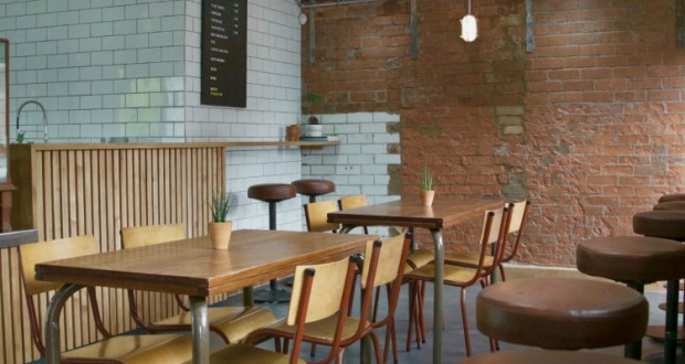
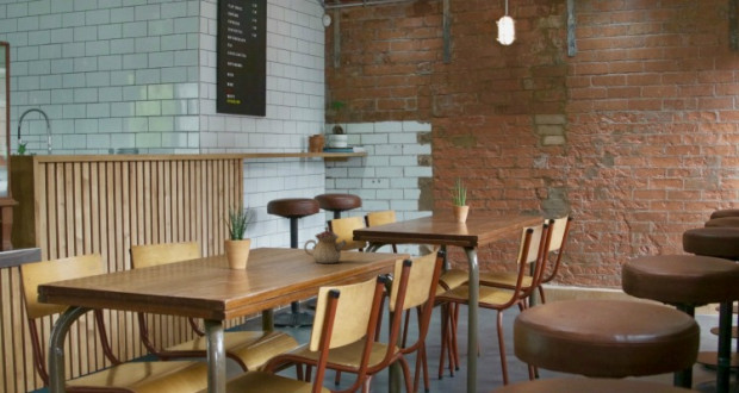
+ teapot (324, 243)
